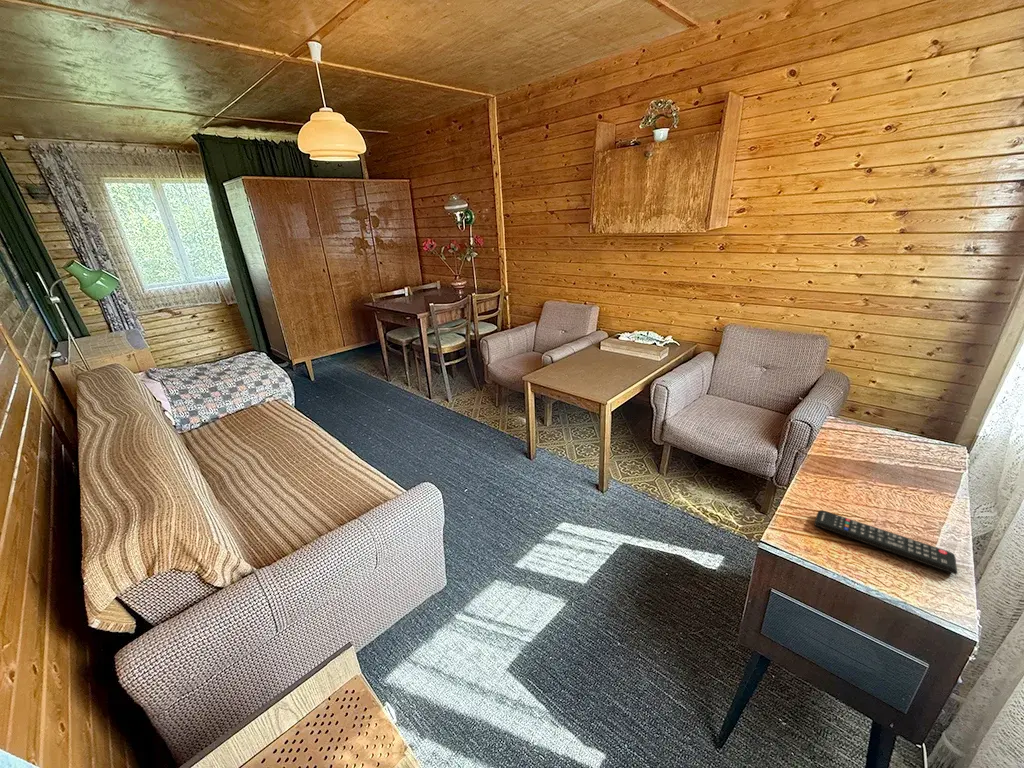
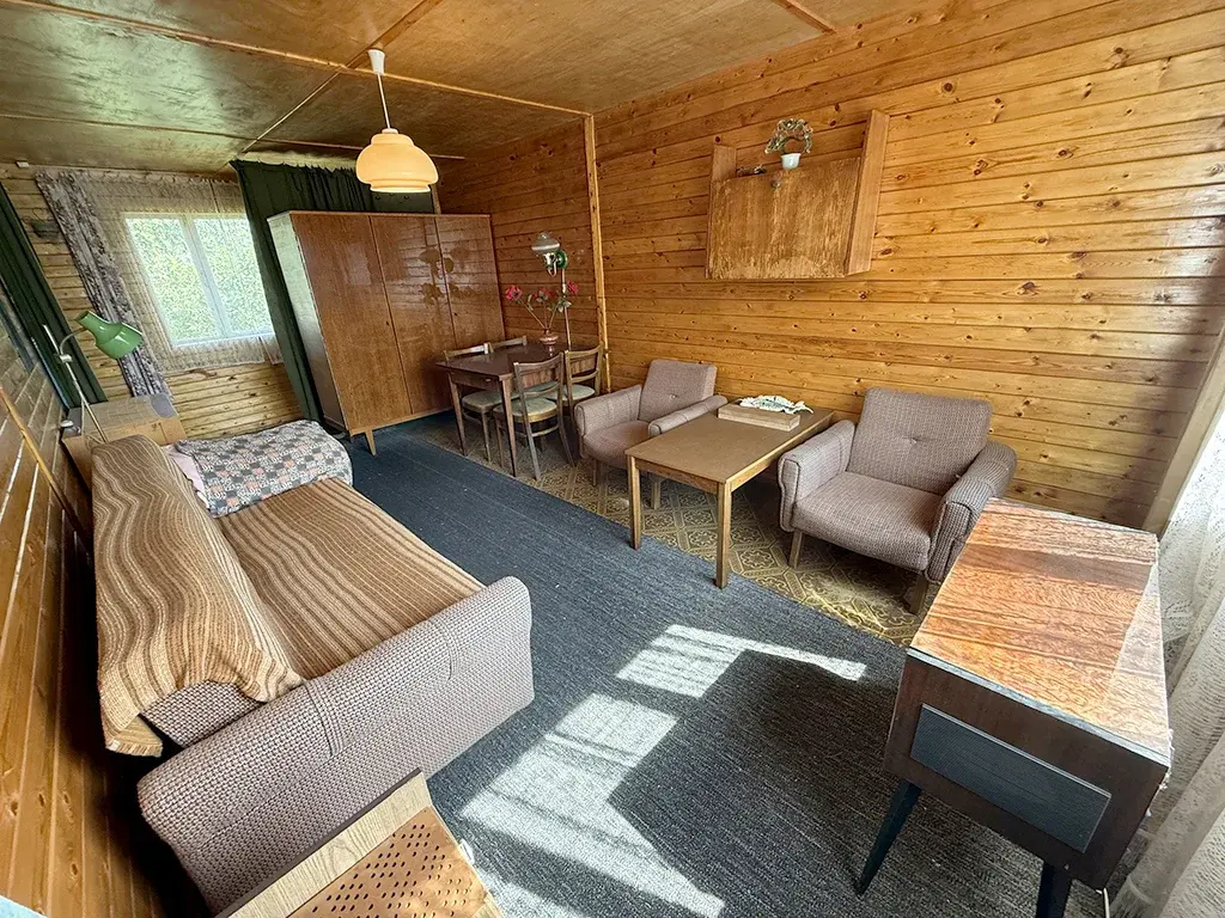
- remote control (880, 539)
